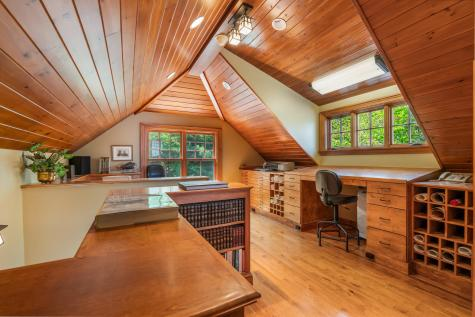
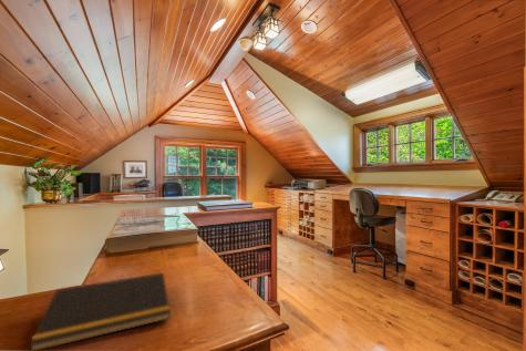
+ notepad (111, 303)
